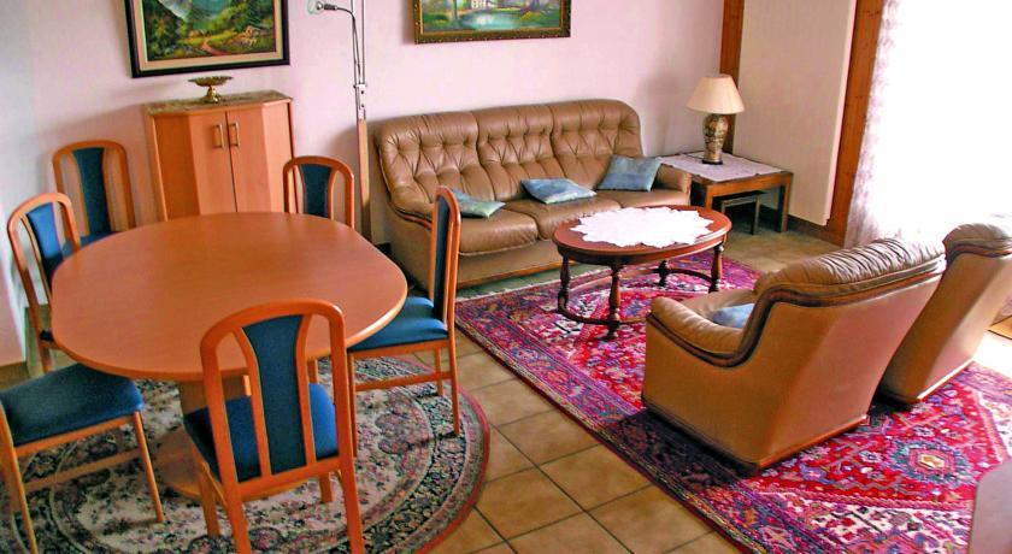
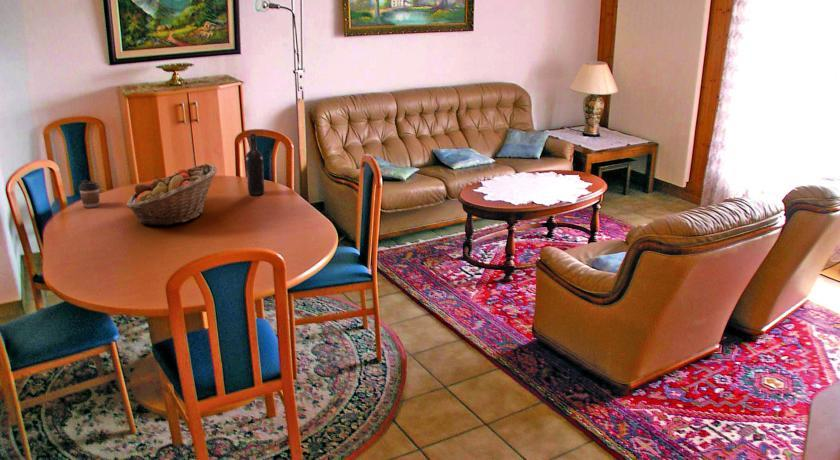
+ wine bottle (254, 163)
+ fruit basket (173, 192)
+ coffee cup (89, 193)
